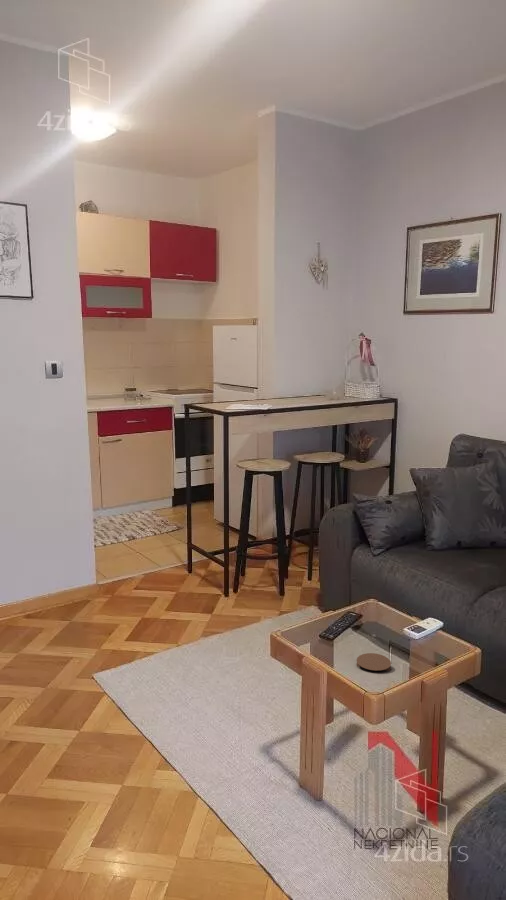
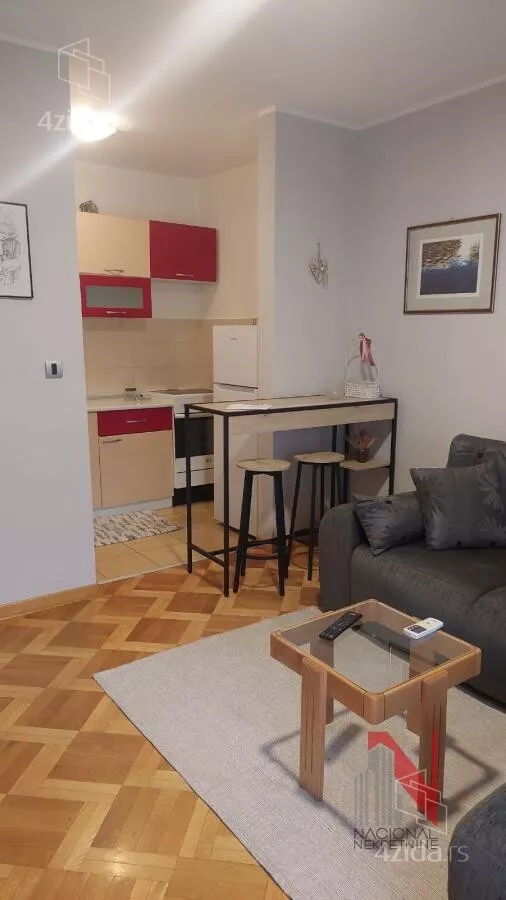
- coaster (373, 663)
